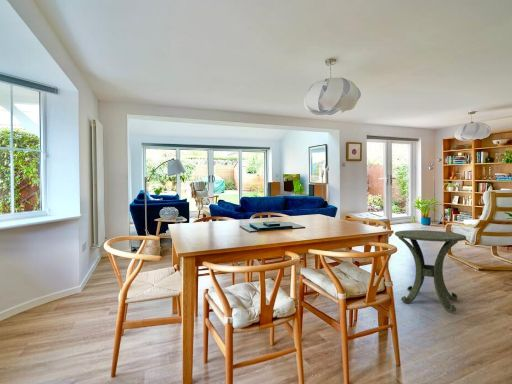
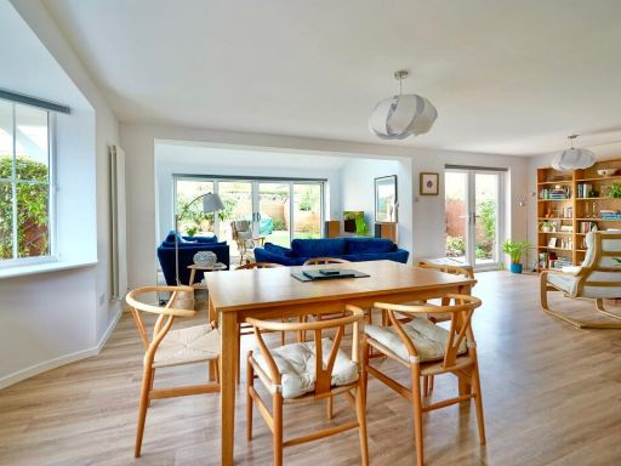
- side table (429, 267)
